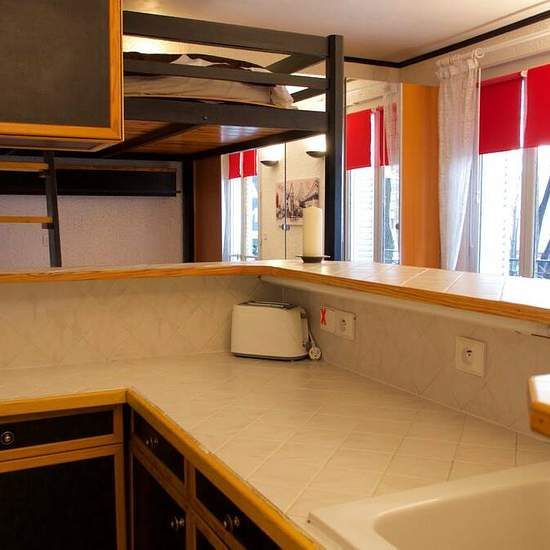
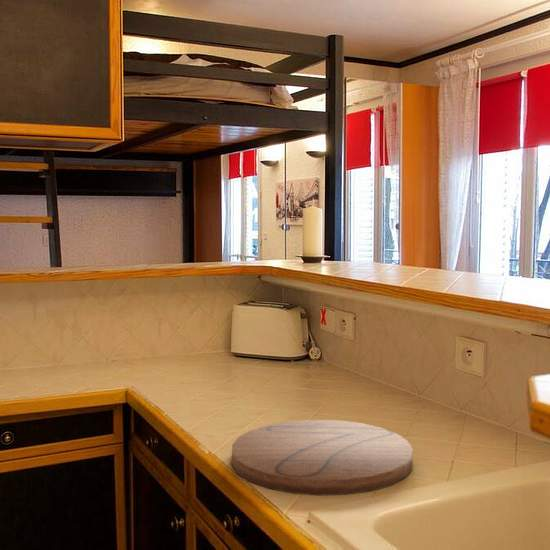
+ cutting board (321, 452)
